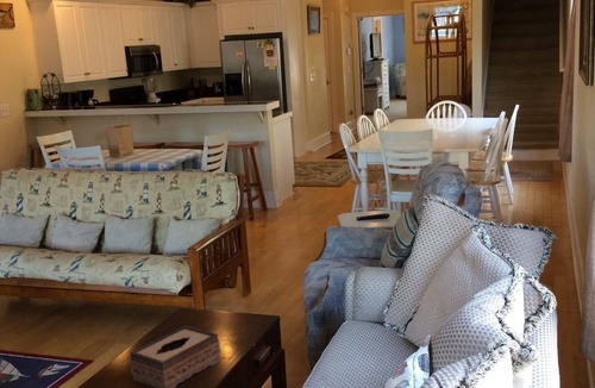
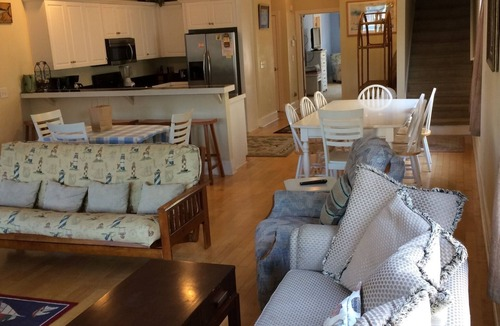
- tissue box (176, 356)
